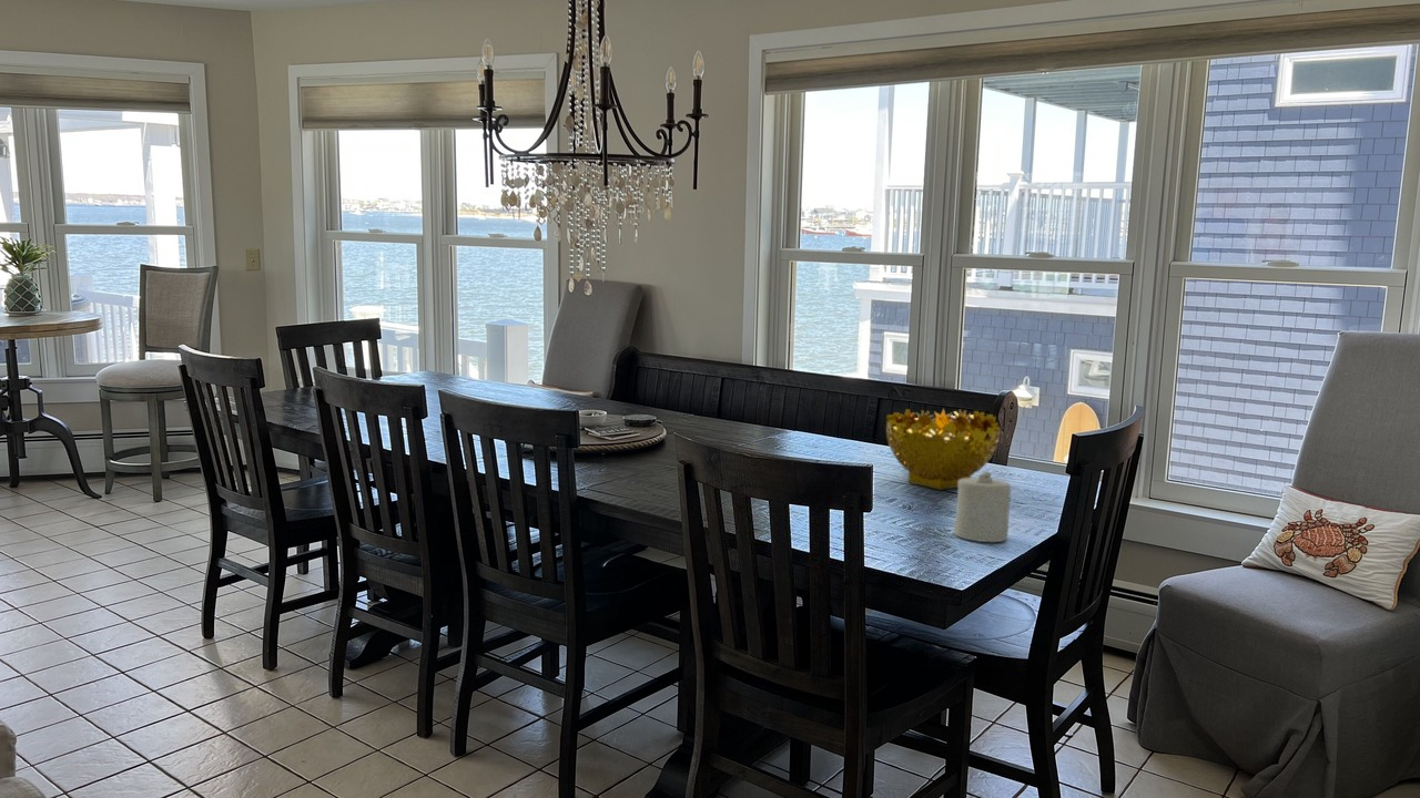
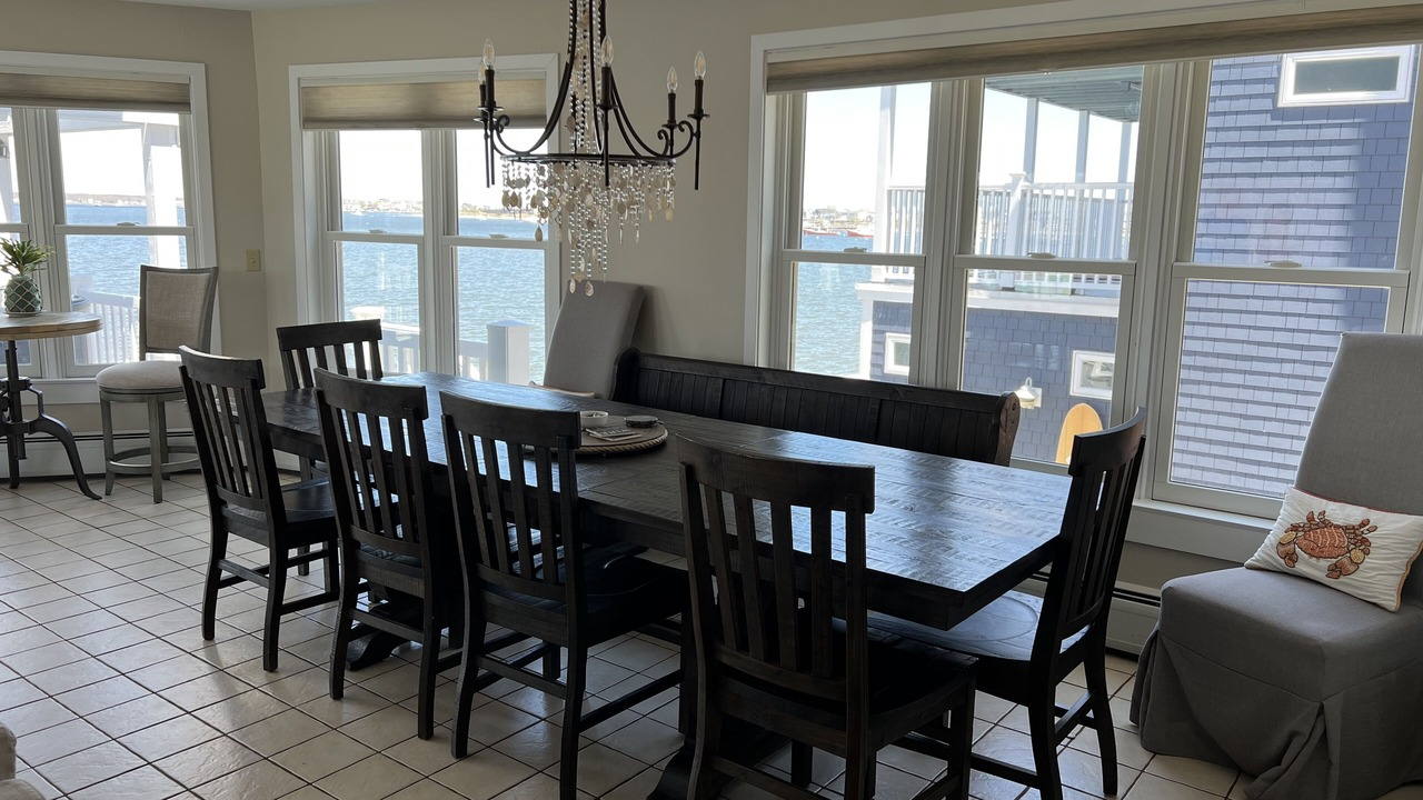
- decorative bowl (941, 449)
- candle (982, 503)
